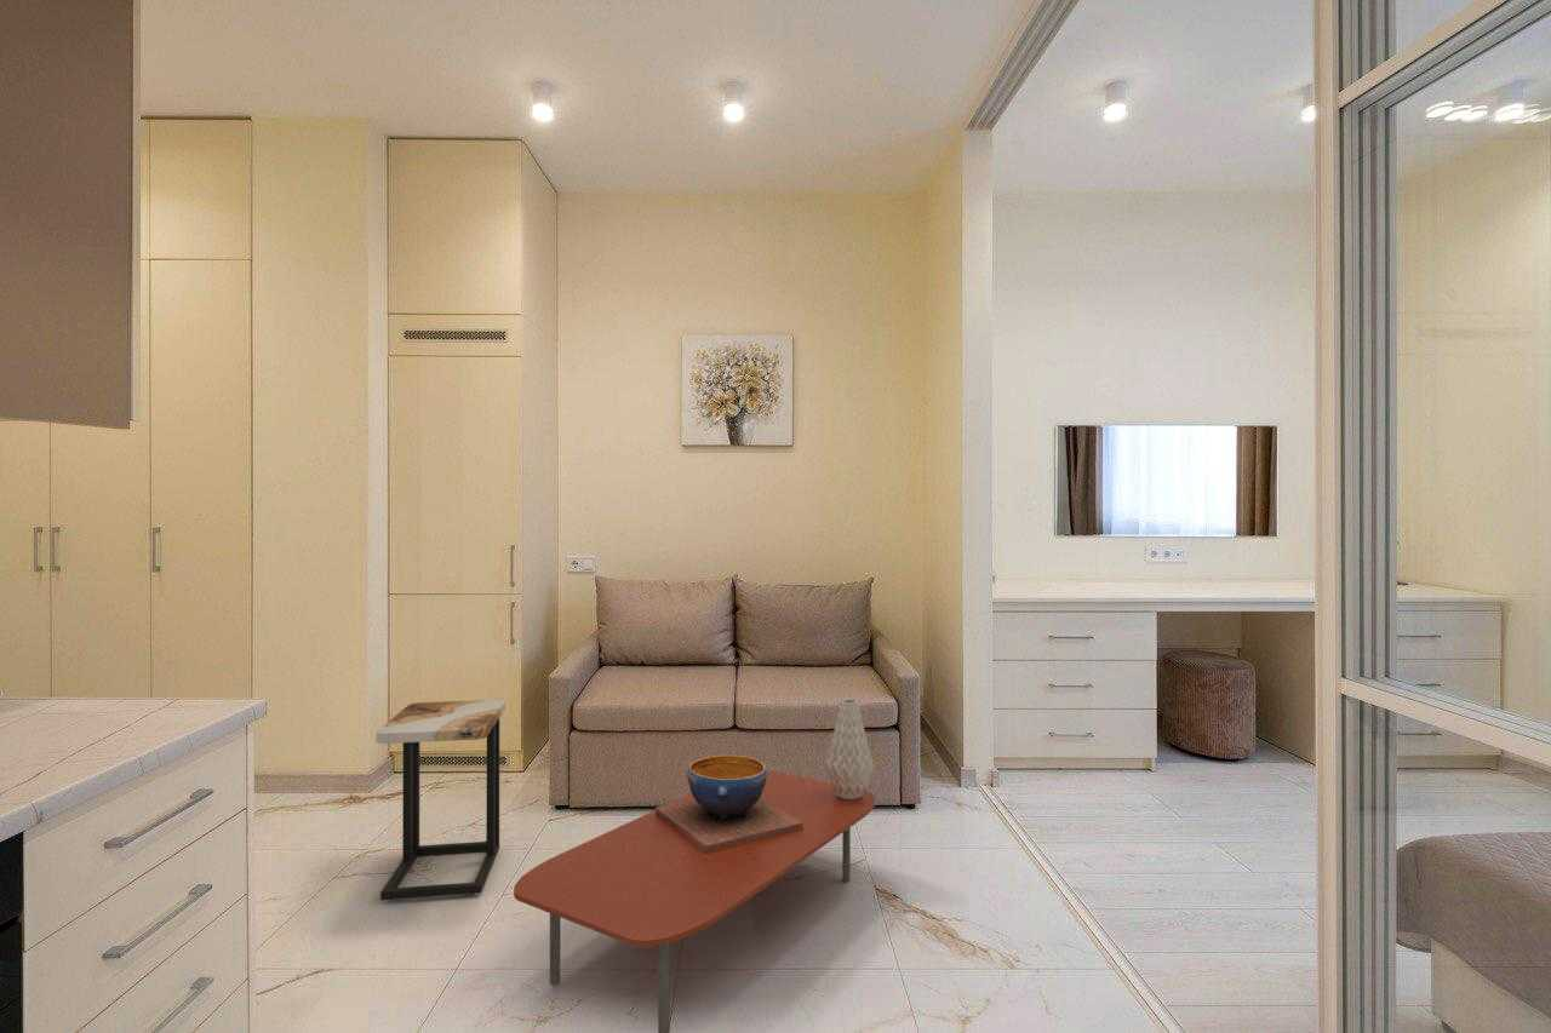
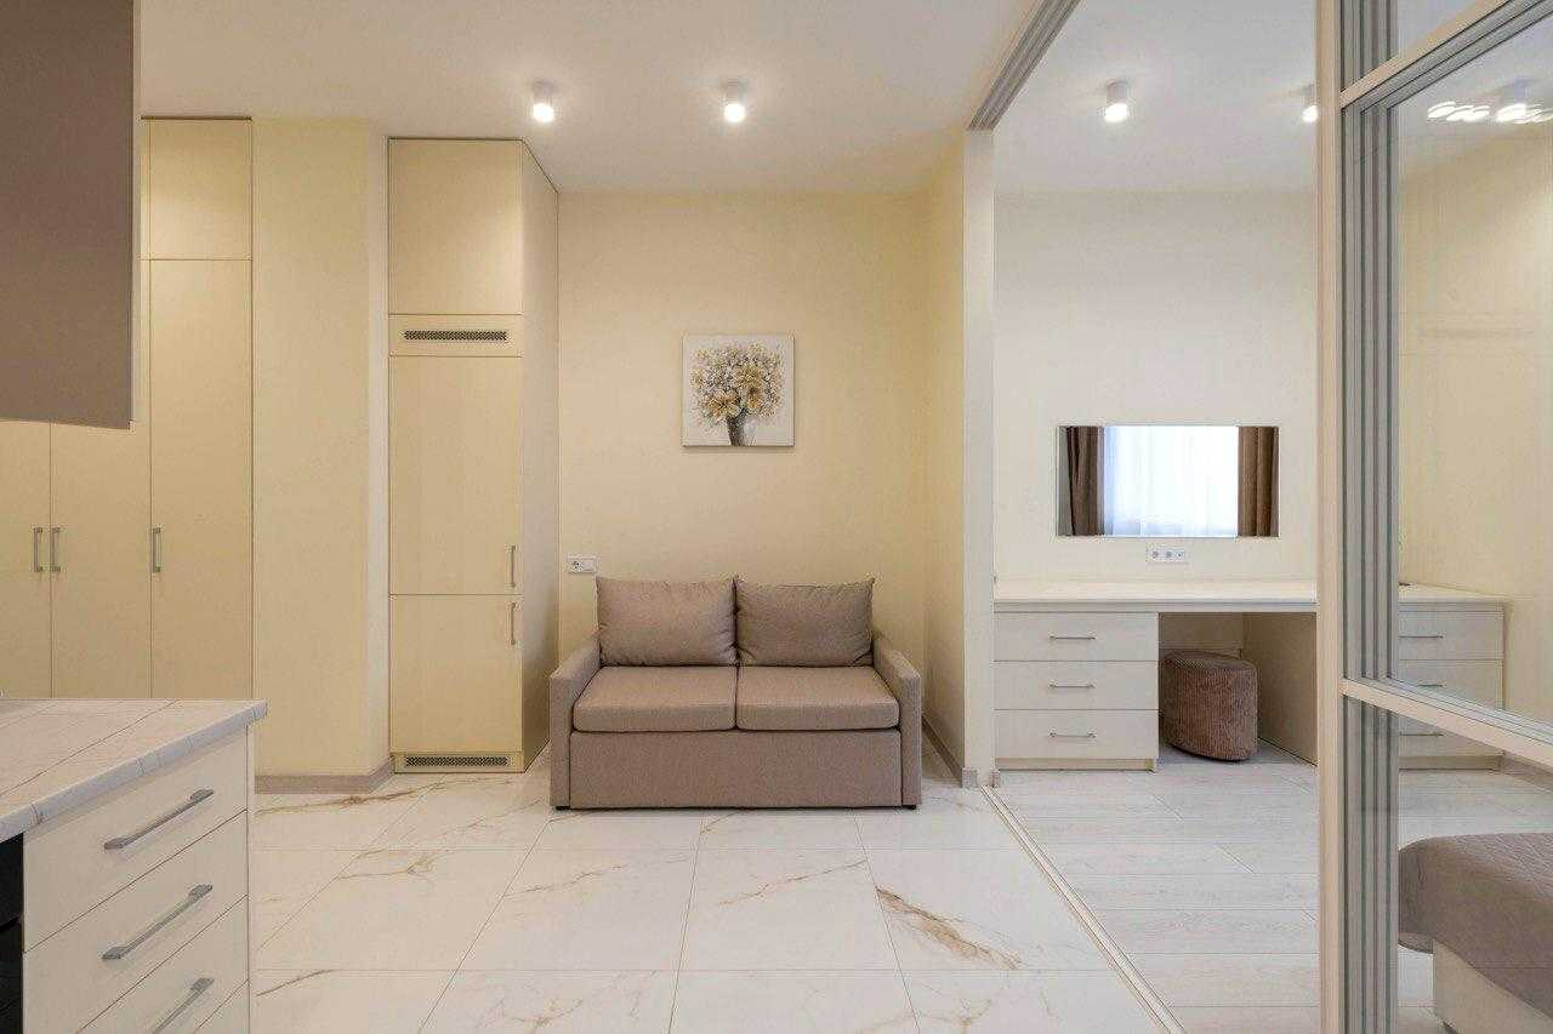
- vase (848, 747)
- coffee table (719, 879)
- side table (418, 793)
- decorative bowl (727, 793)
